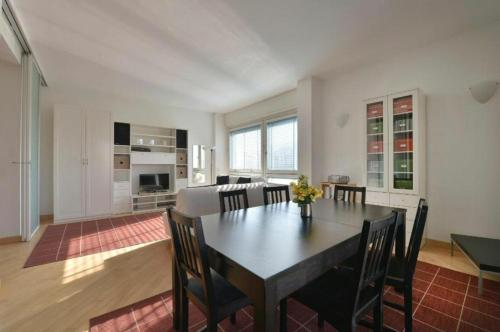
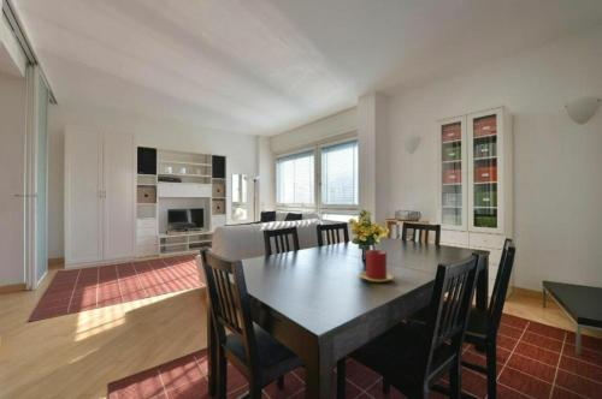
+ candle (376, 264)
